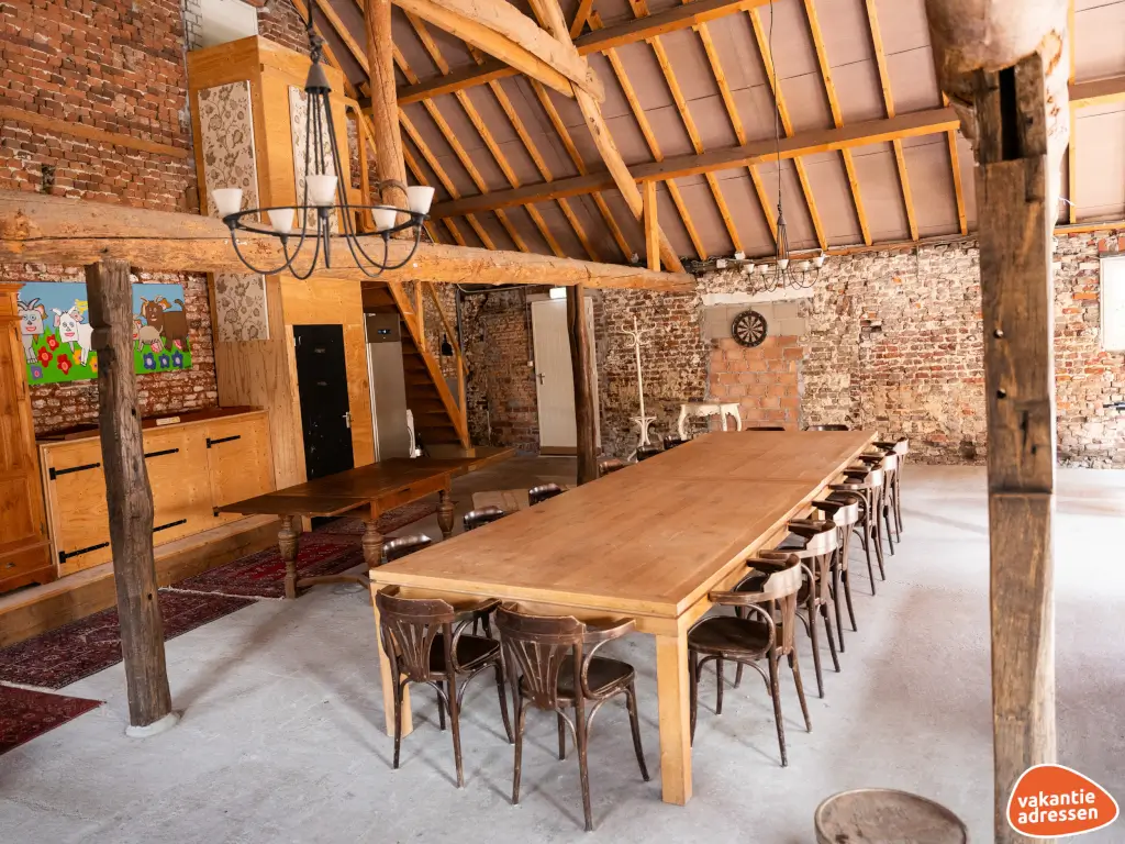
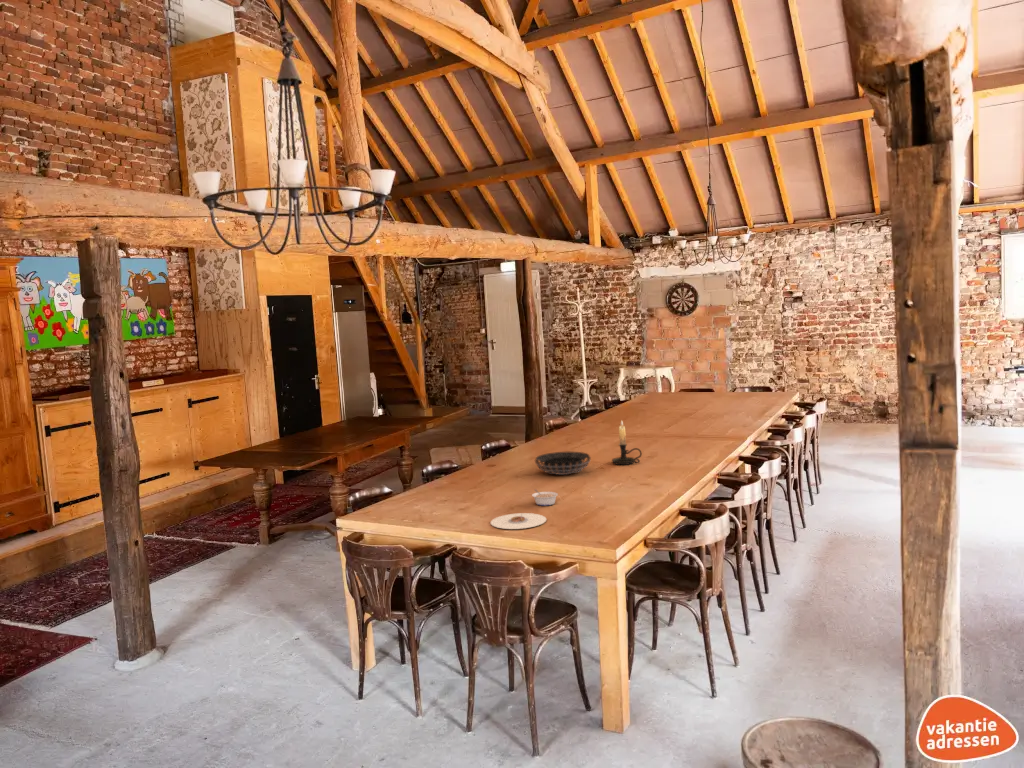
+ decorative bowl (563, 464)
+ plate (518, 518)
+ legume (544, 498)
+ candle holder (625, 441)
